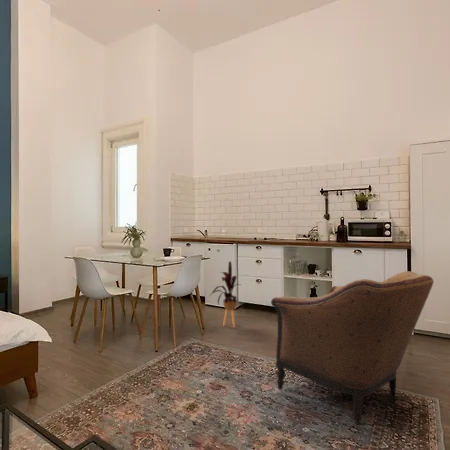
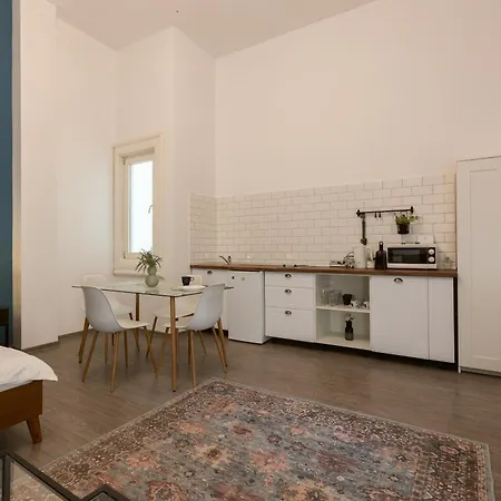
- armchair (352, 333)
- house plant (226, 293)
